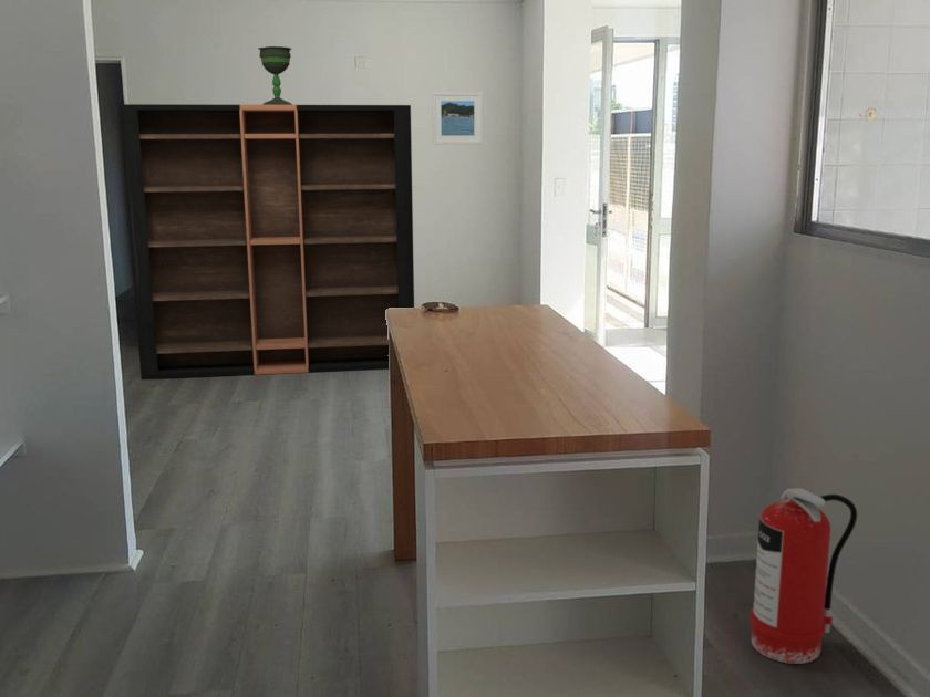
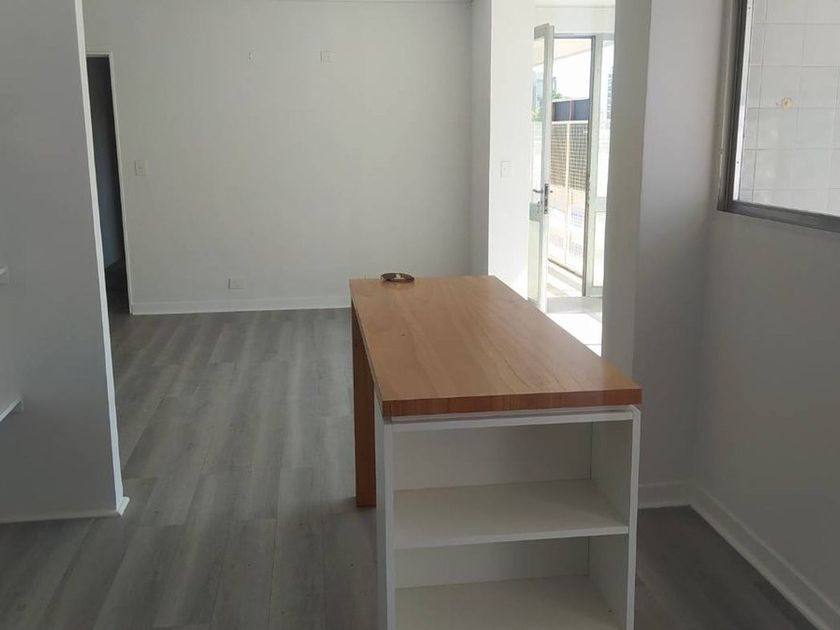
- bookshelf (276, 241)
- fire extinguisher (807, 569)
- chalice (276, 76)
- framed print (457, 118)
